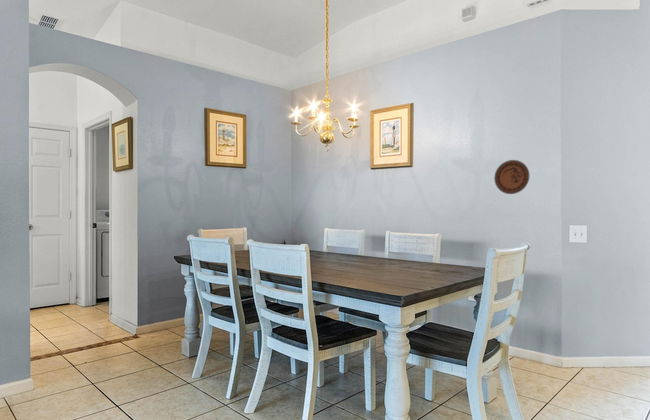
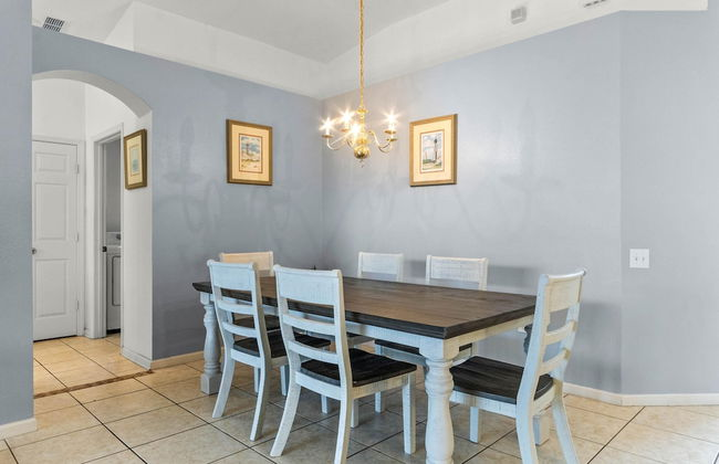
- decorative plate (511, 177)
